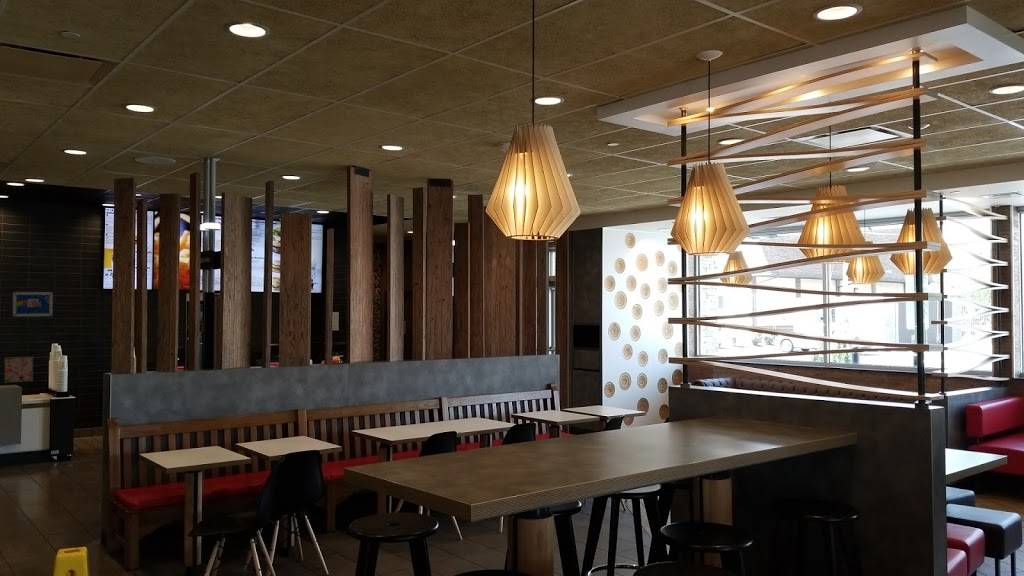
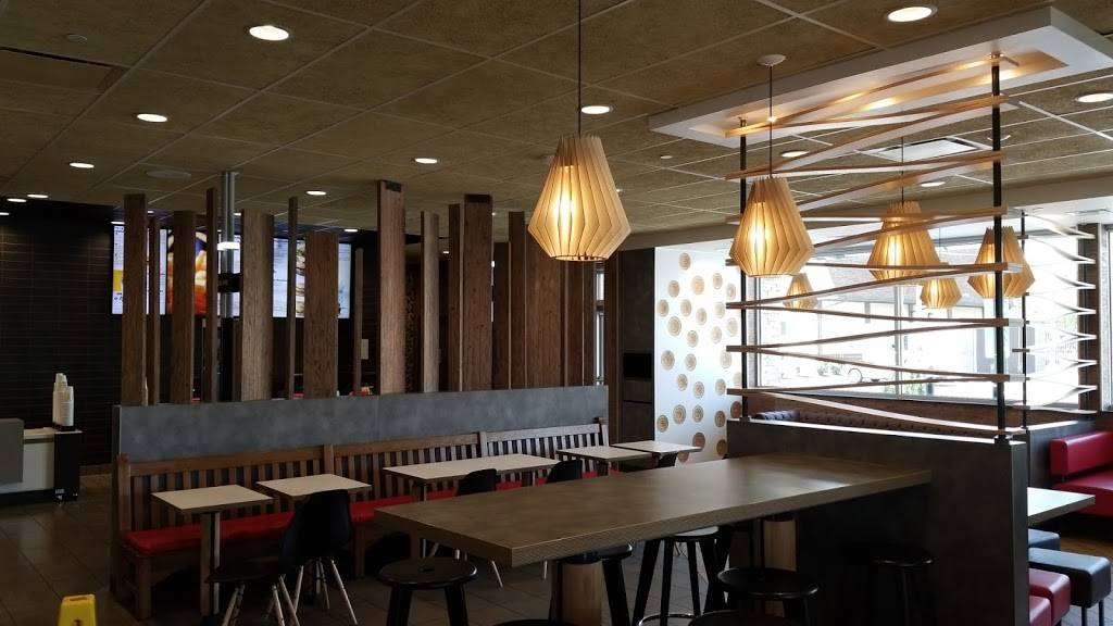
- wall art (18, 369)
- framed picture (33, 304)
